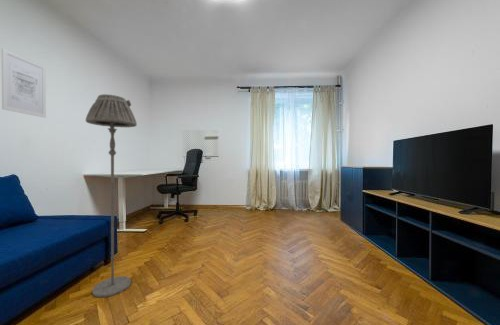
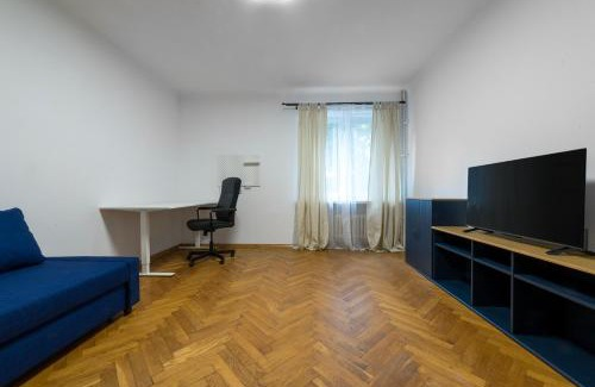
- wall art (25, 86)
- floor lamp (112, 192)
